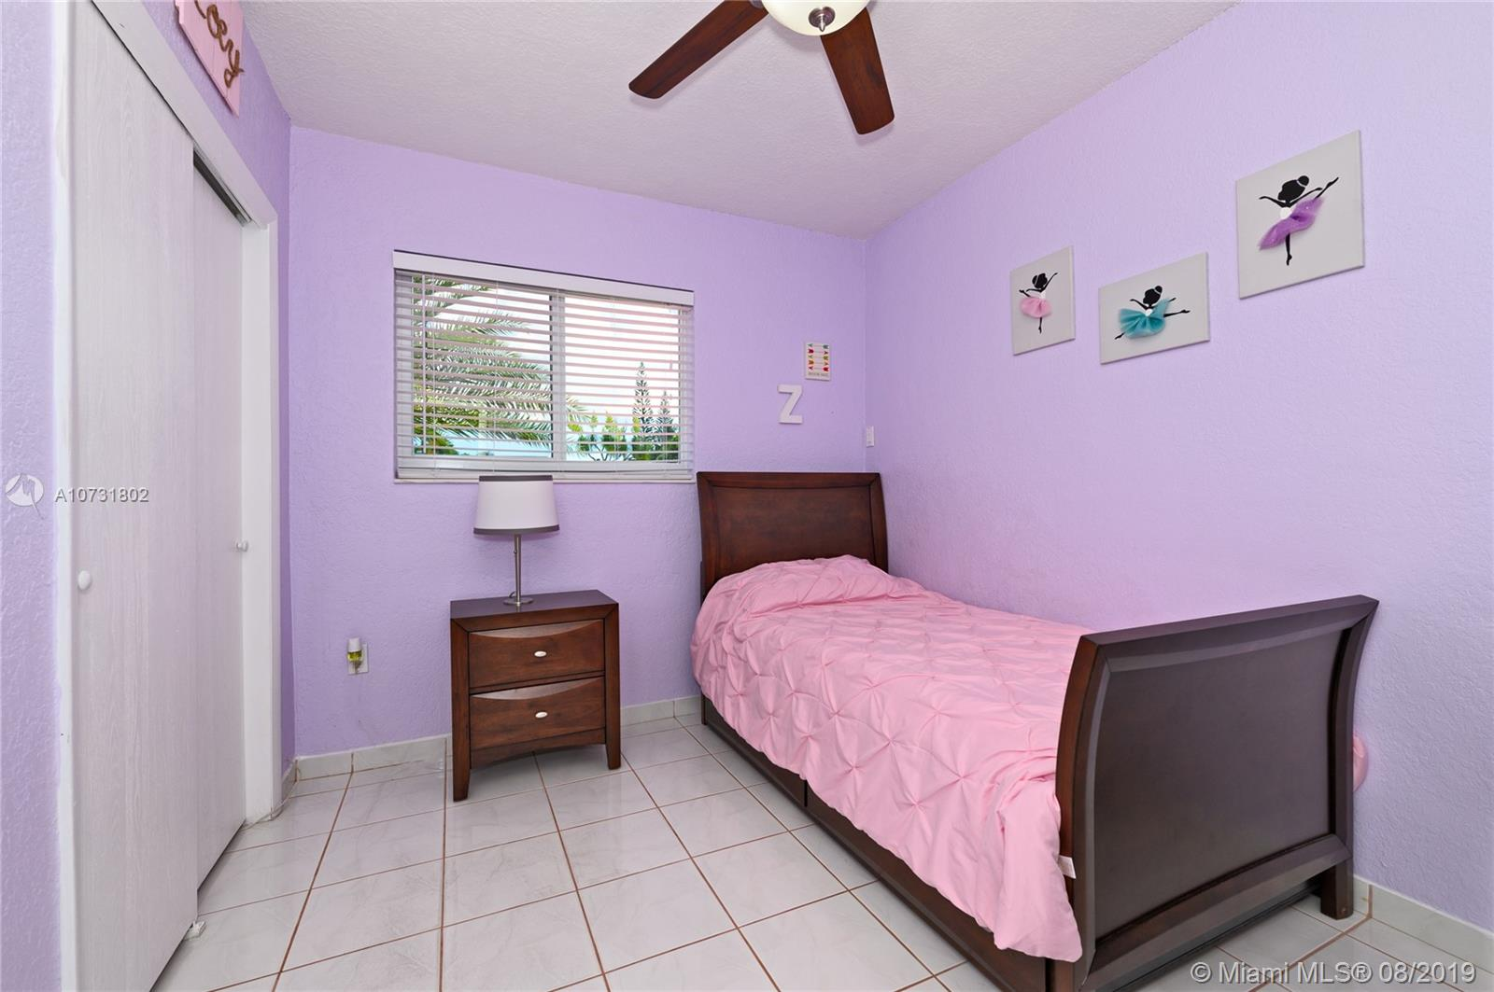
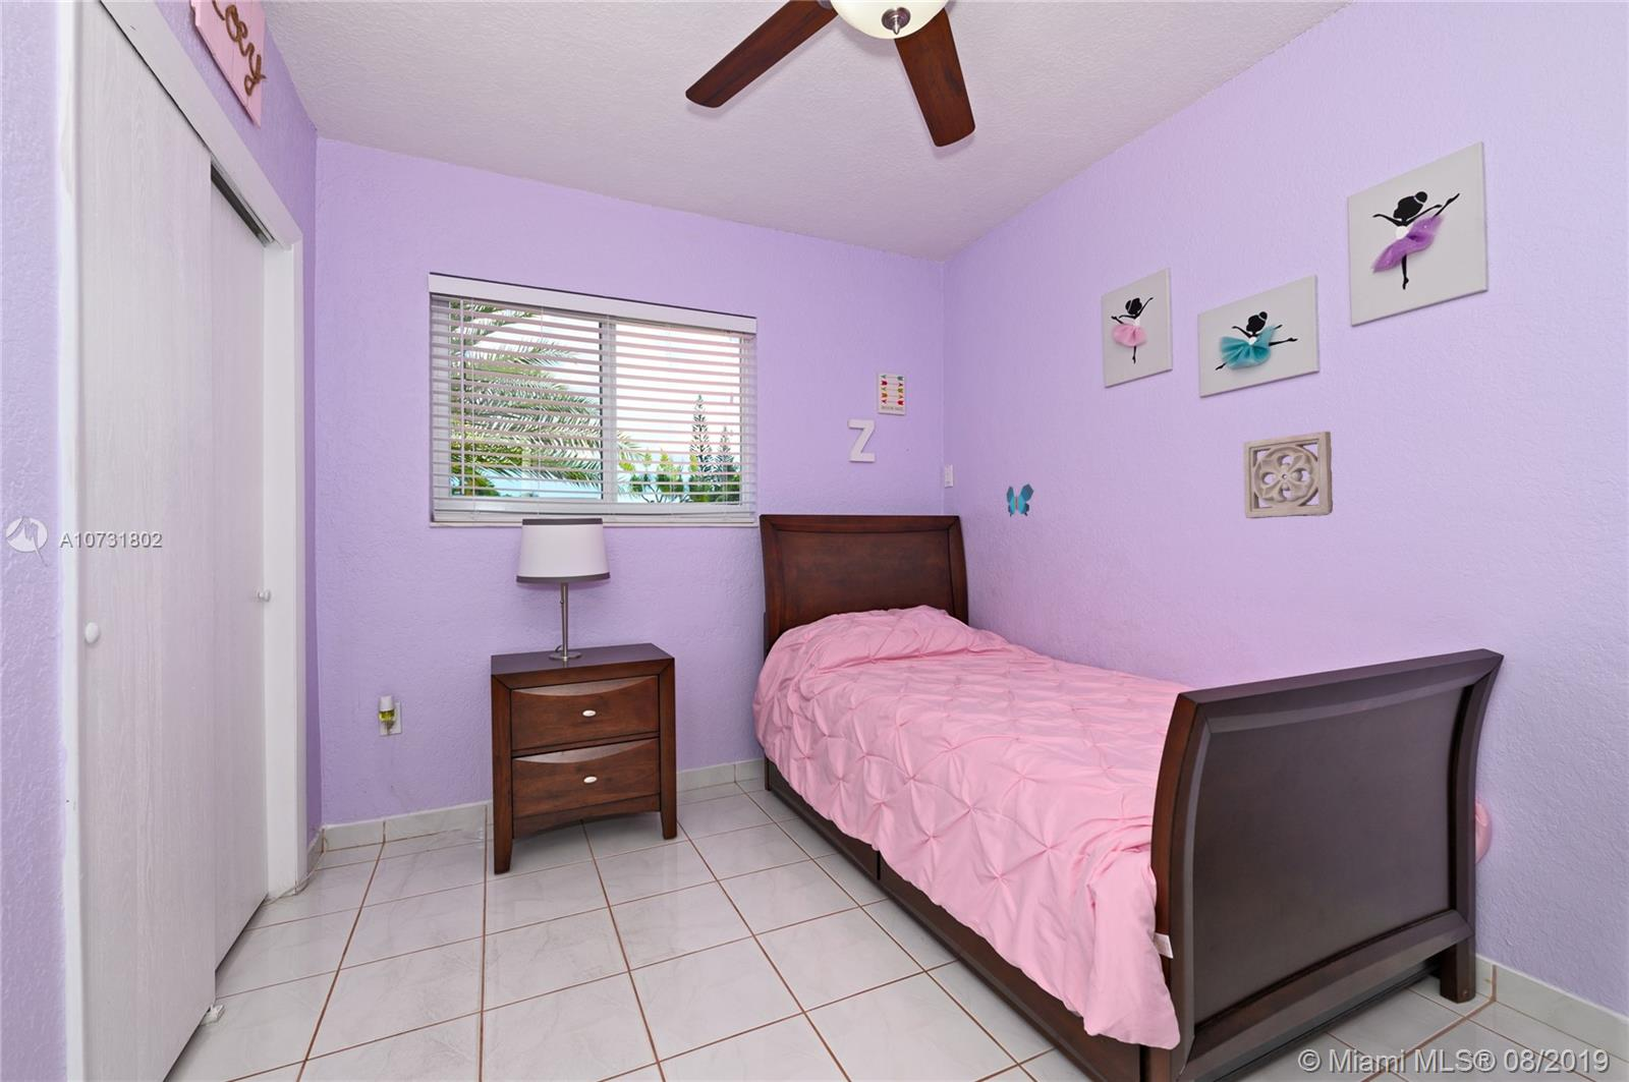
+ decorative butterfly (1017, 501)
+ wall ornament (1286, 477)
